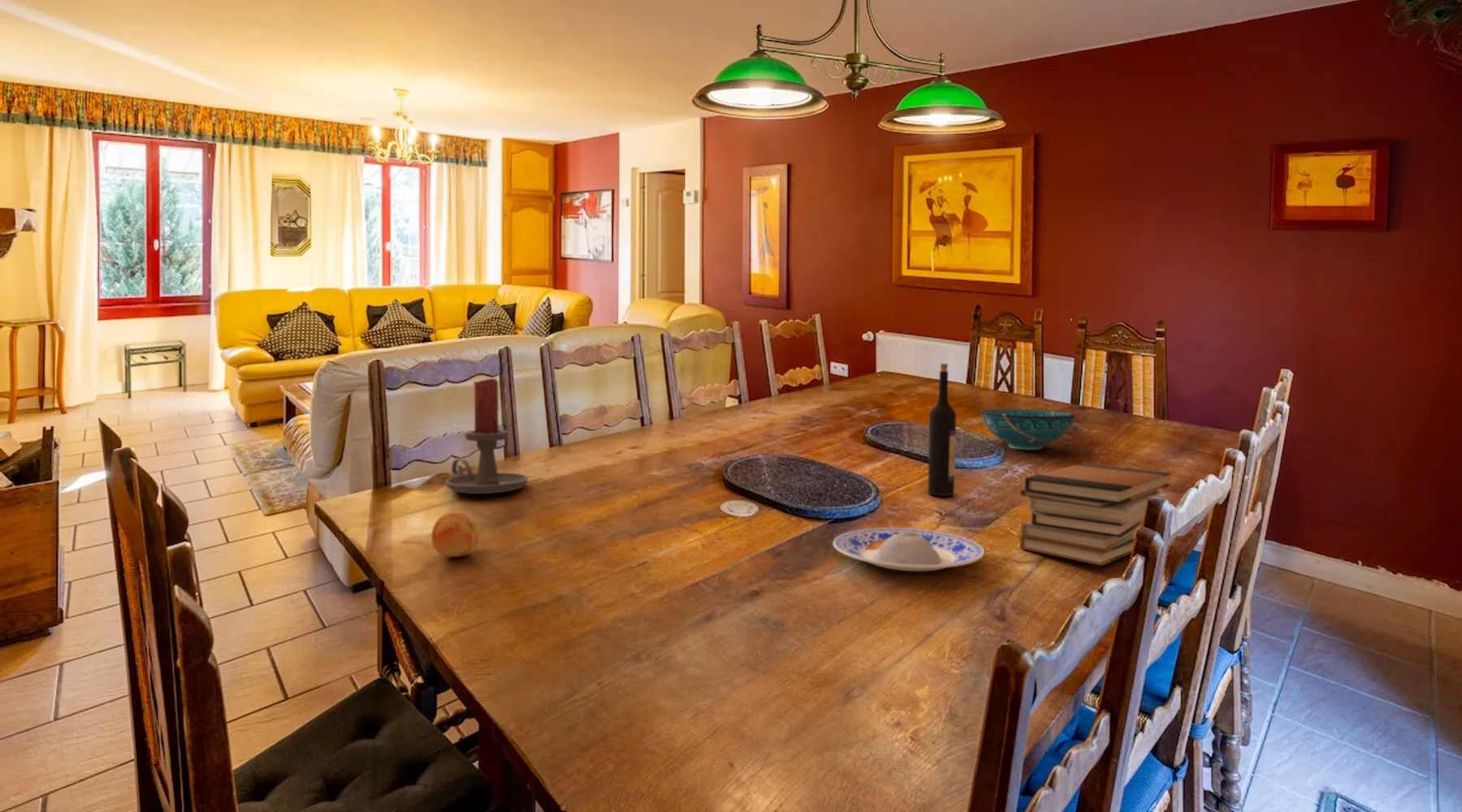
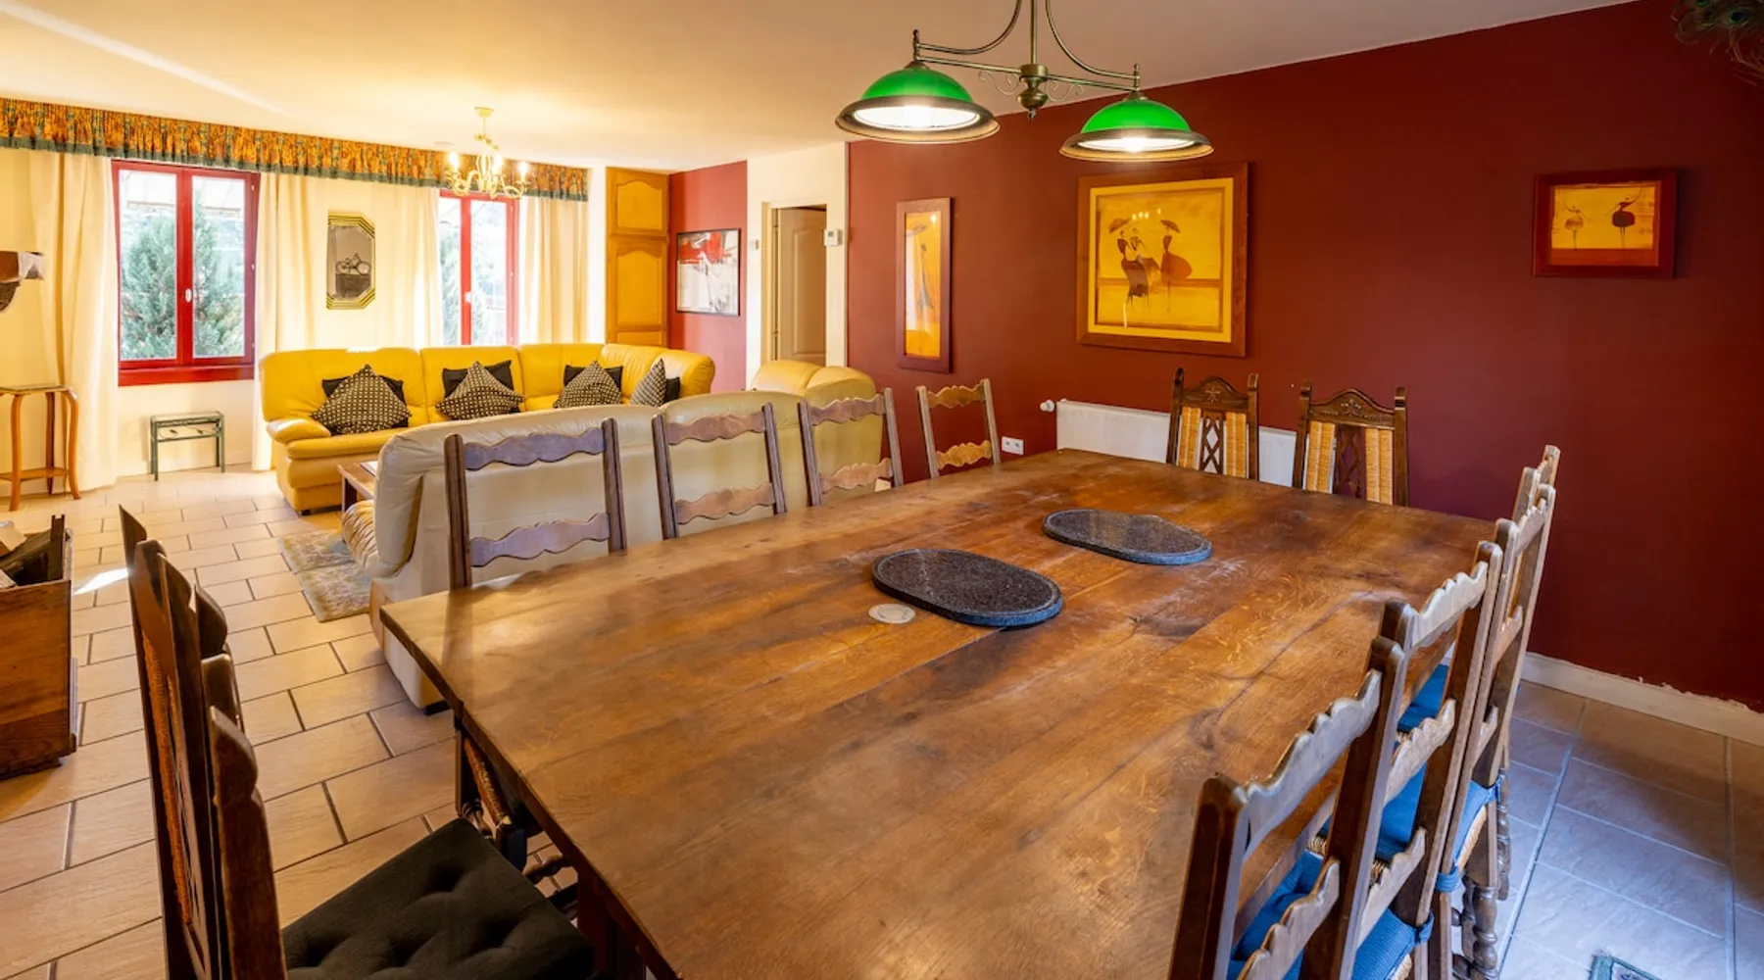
- wine bottle (942, 429)
- book stack (1096, 510)
- decorative bowl (1026, 430)
- candle holder (480, 432)
- fruit (456, 533)
- plate (906, 545)
